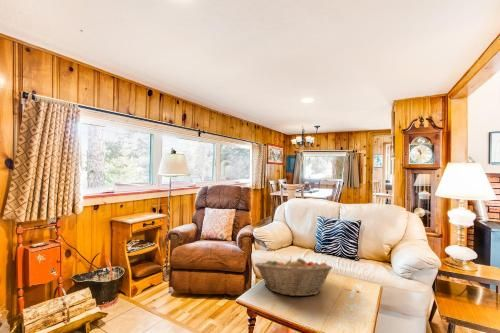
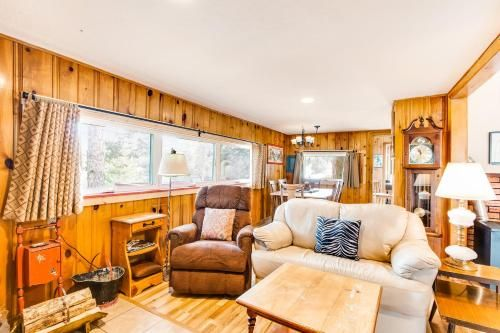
- fruit basket (292, 271)
